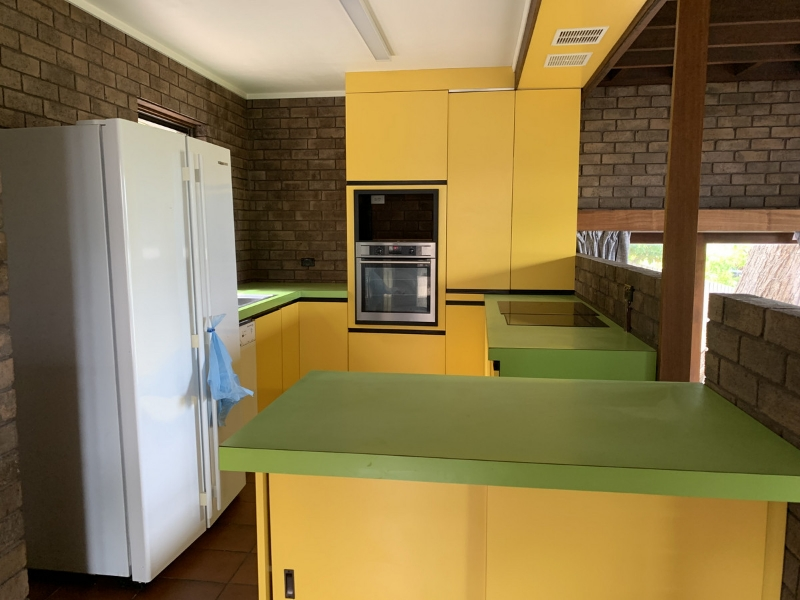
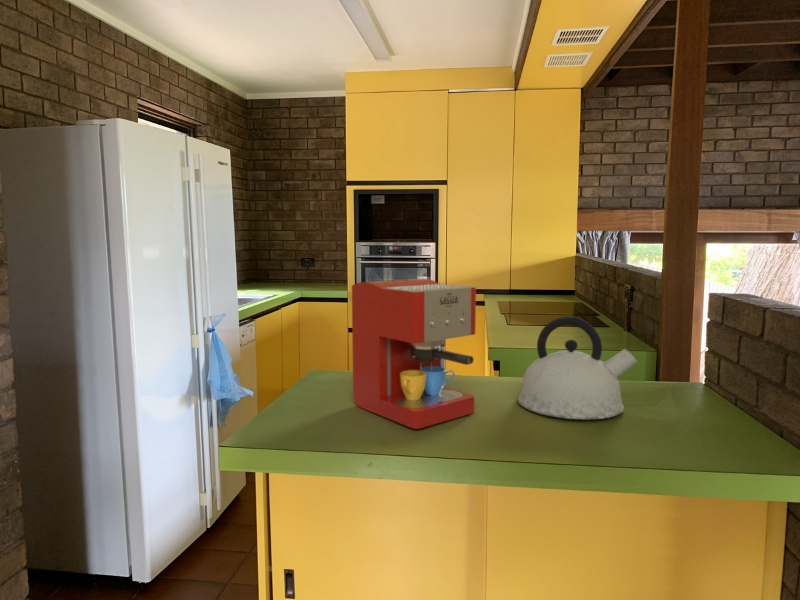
+ coffee maker (412, 345)
+ kettle (575, 361)
